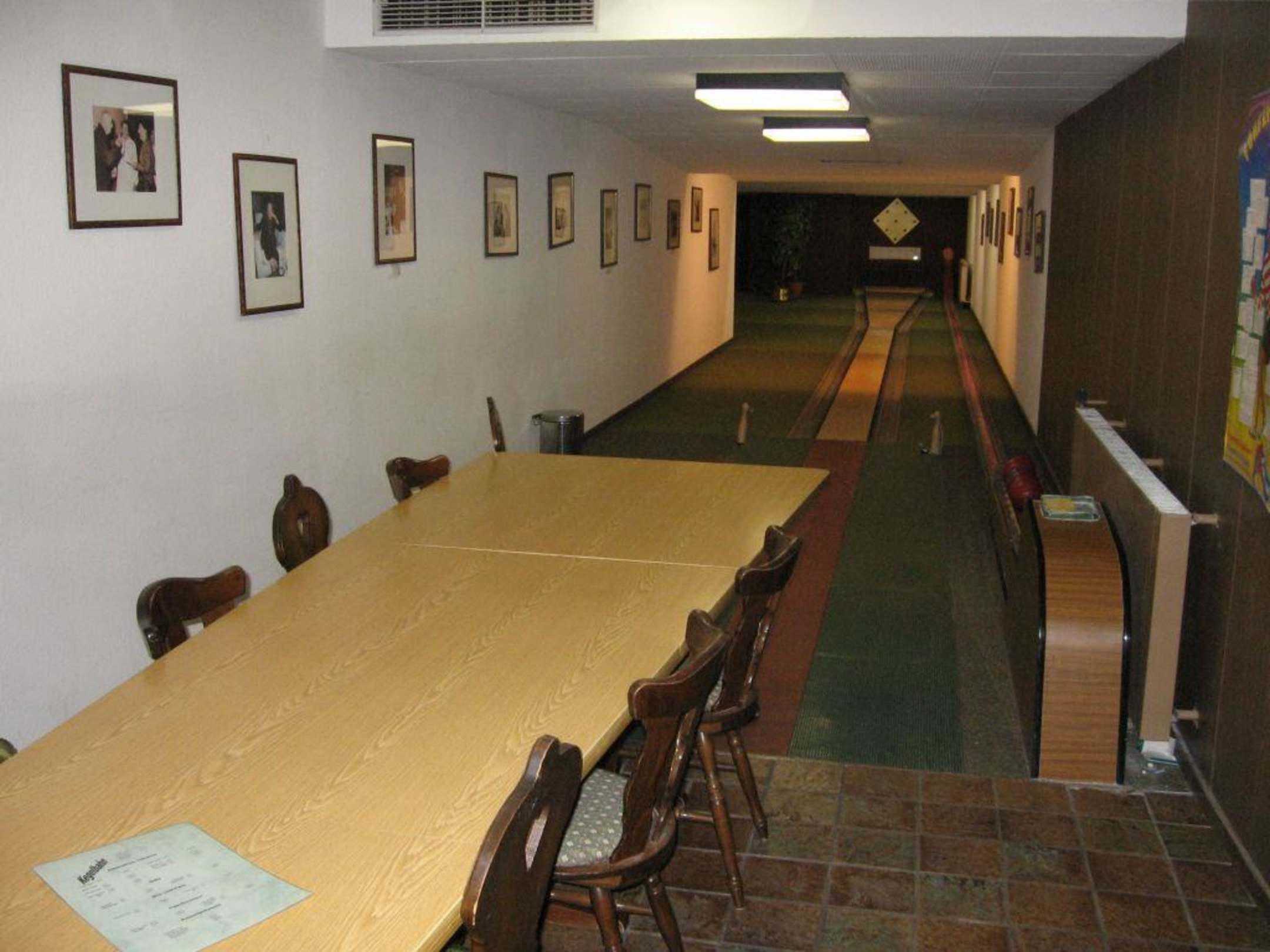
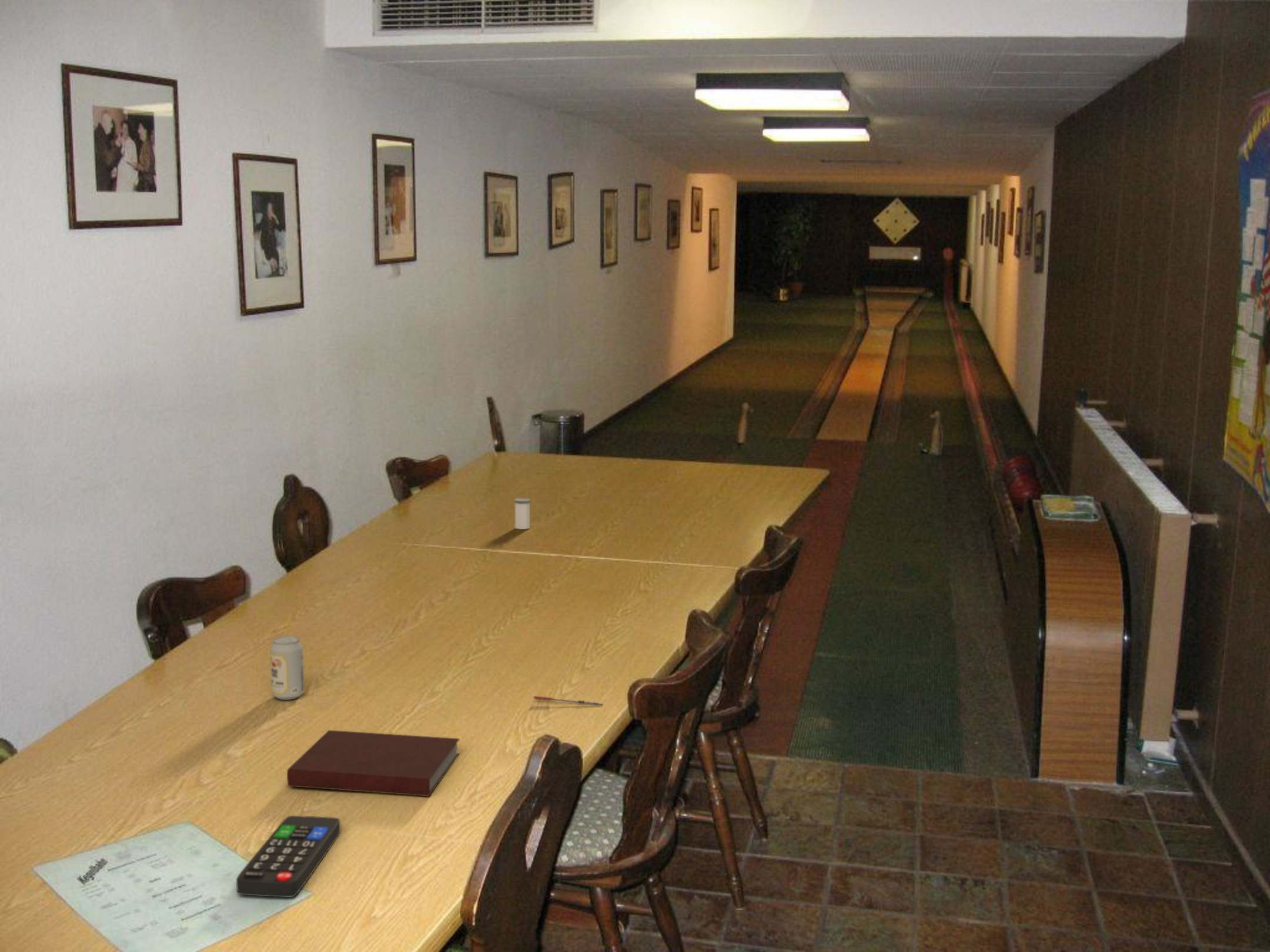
+ notebook (376, 762)
+ salt shaker (522, 514)
+ pen (568, 700)
+ remote control (290, 853)
+ beverage can (287, 668)
